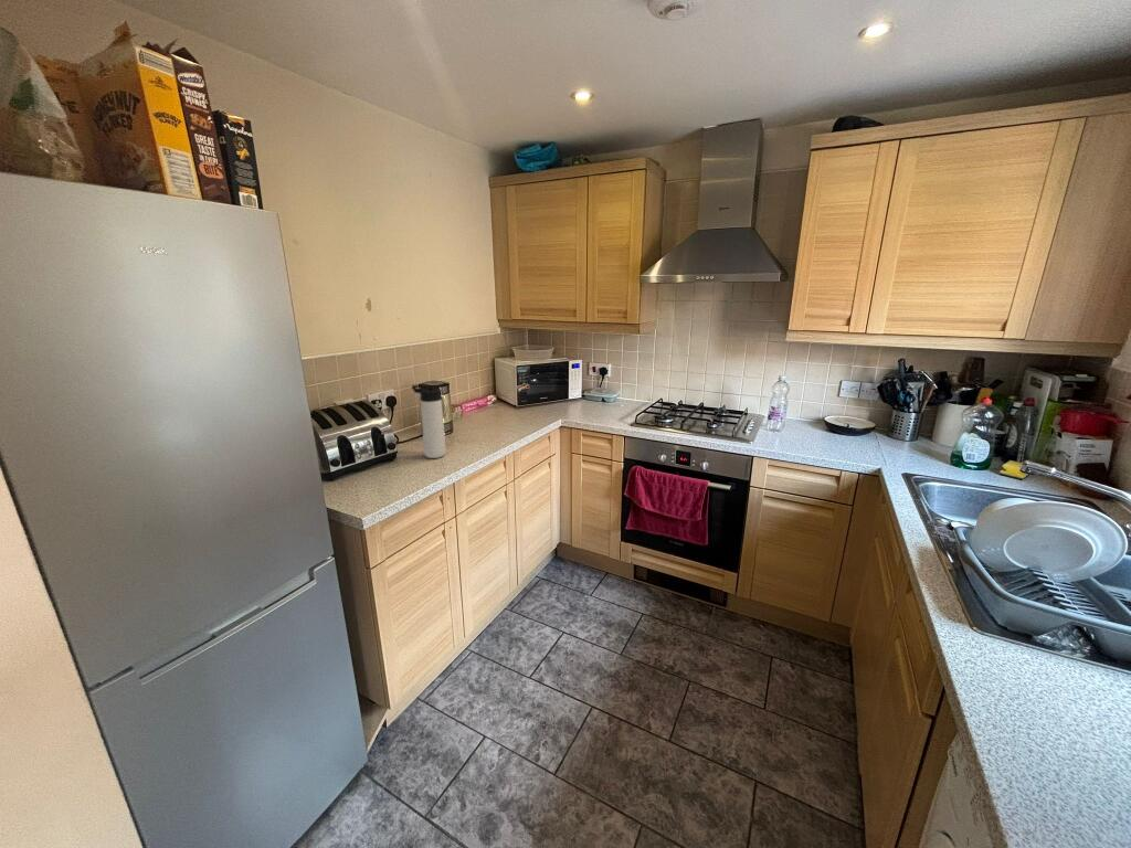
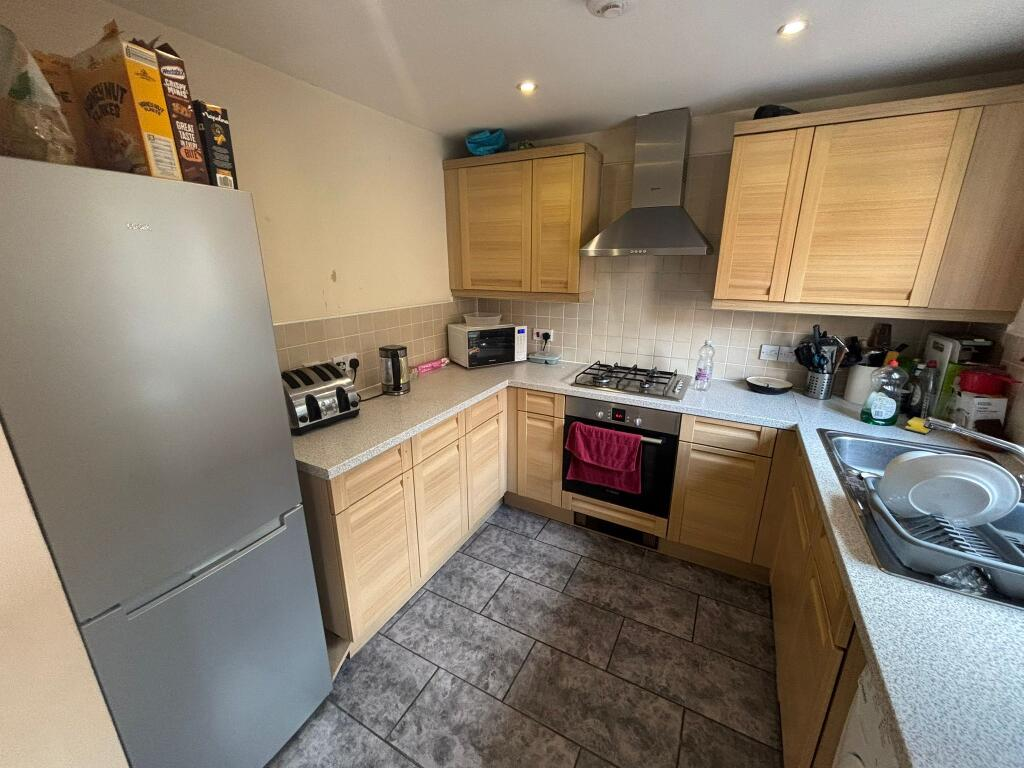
- thermos bottle (429, 421)
